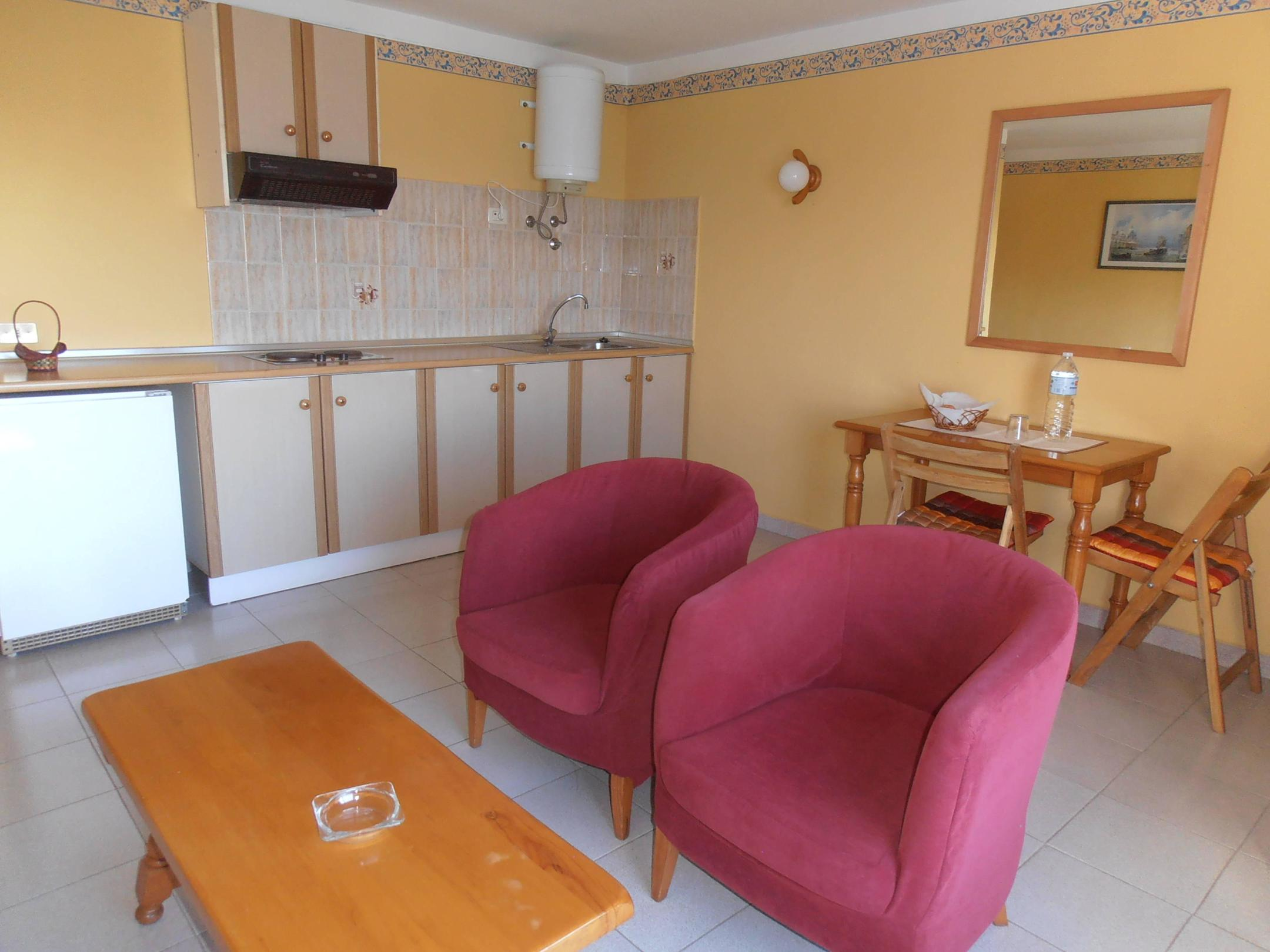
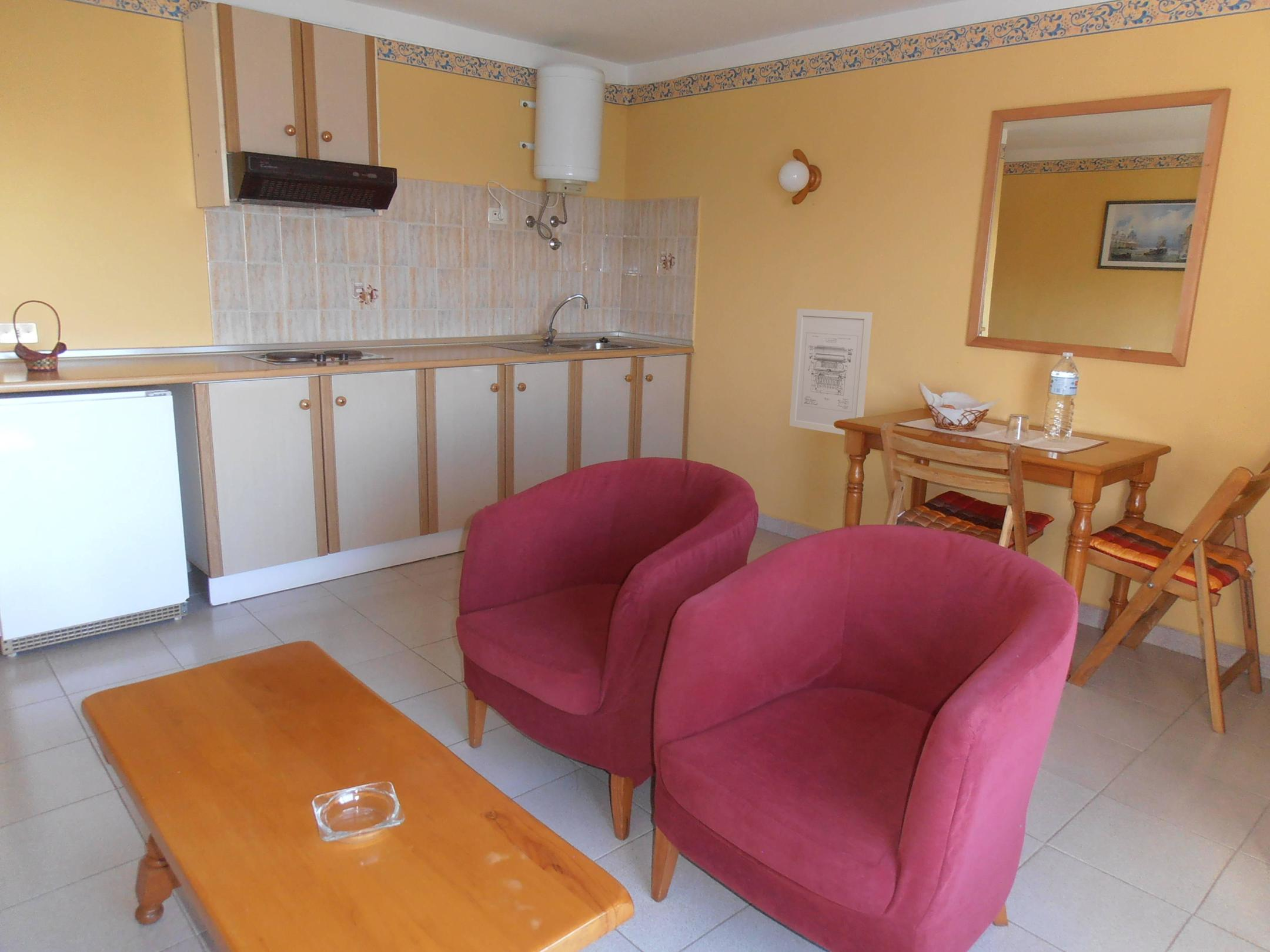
+ wall art (828, 371)
